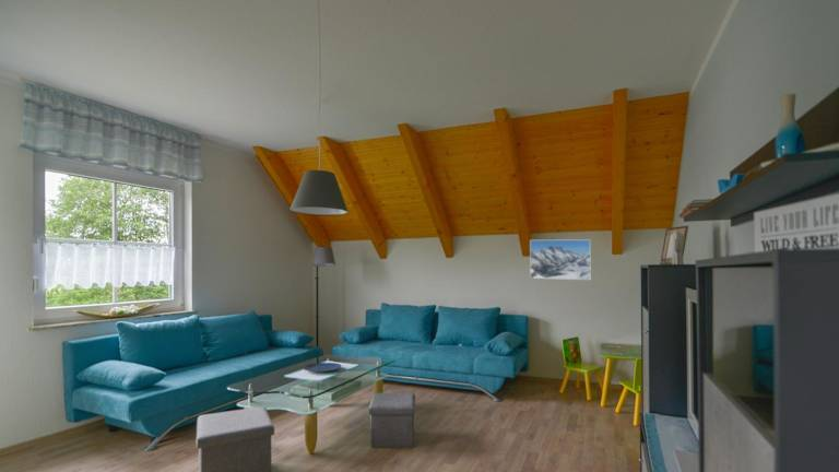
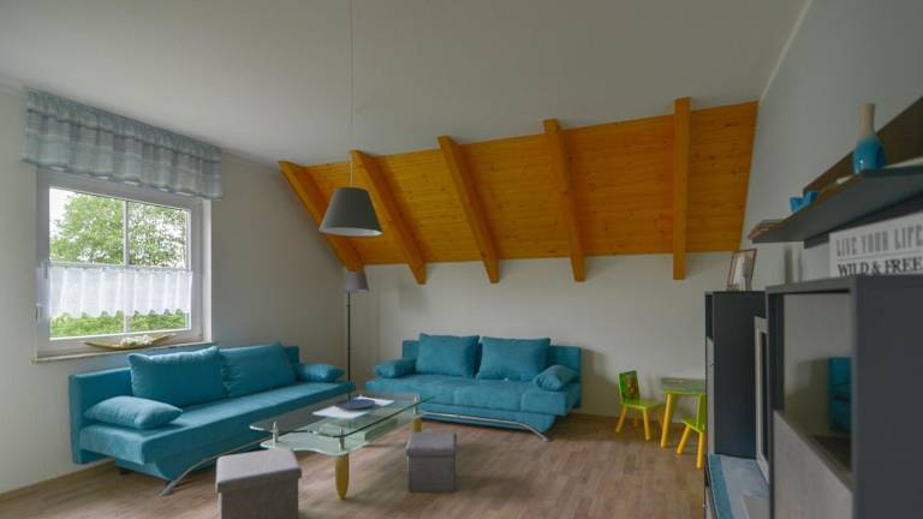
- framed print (559, 259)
